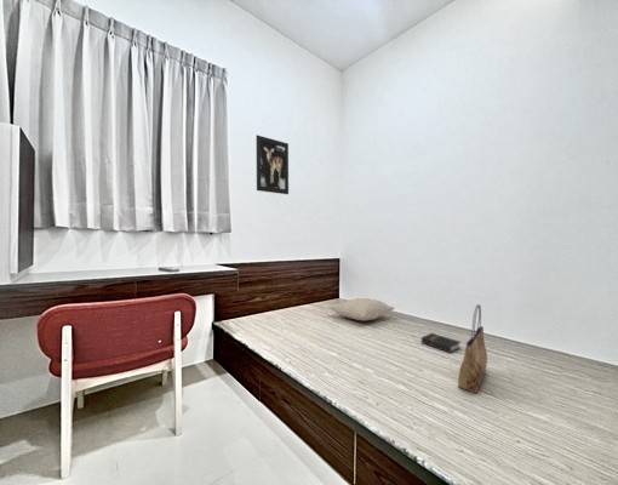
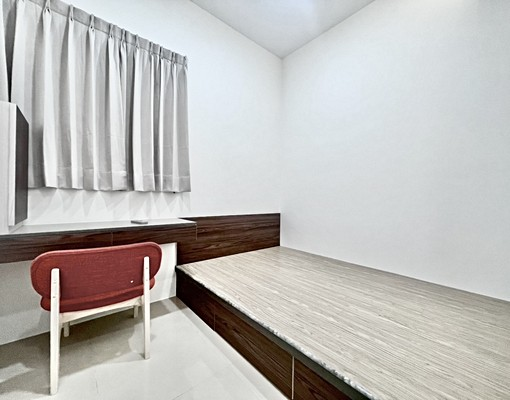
- wall art (273, 166)
- pillow (360, 308)
- tote bag (473, 341)
- hardback book (440, 342)
